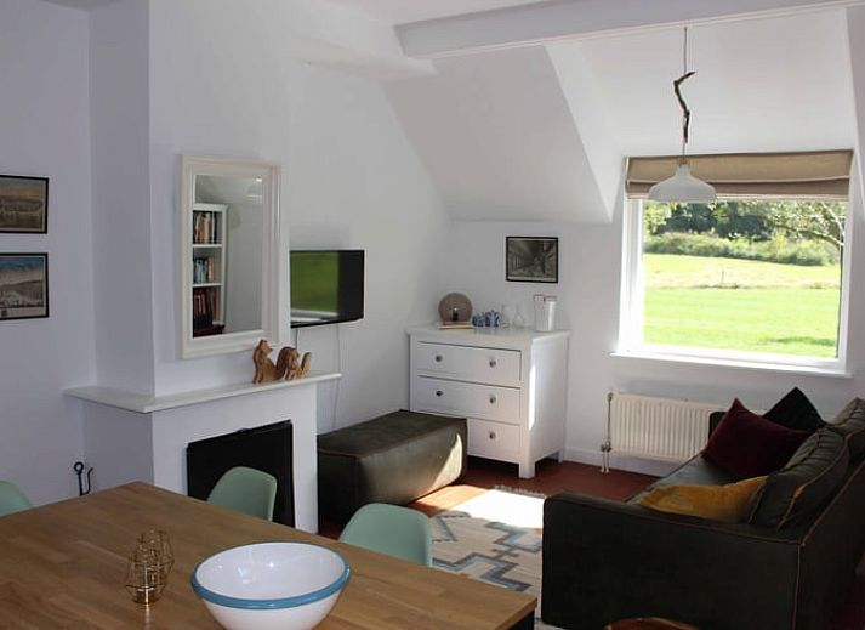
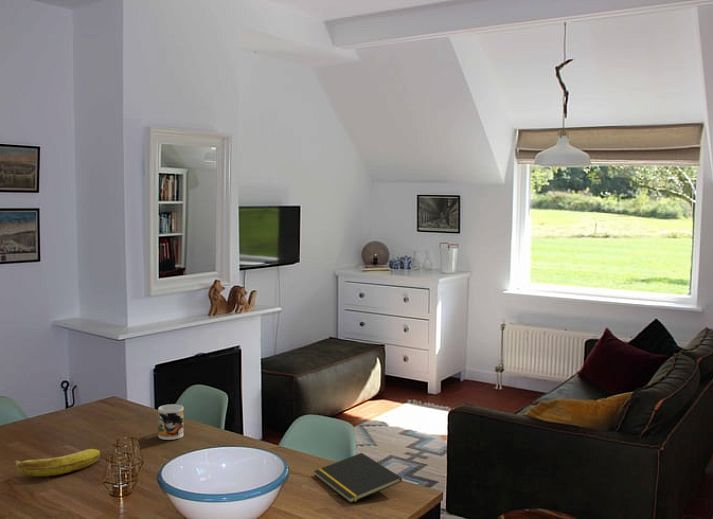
+ banana (56, 460)
+ mug (171, 420)
+ notepad (356, 476)
